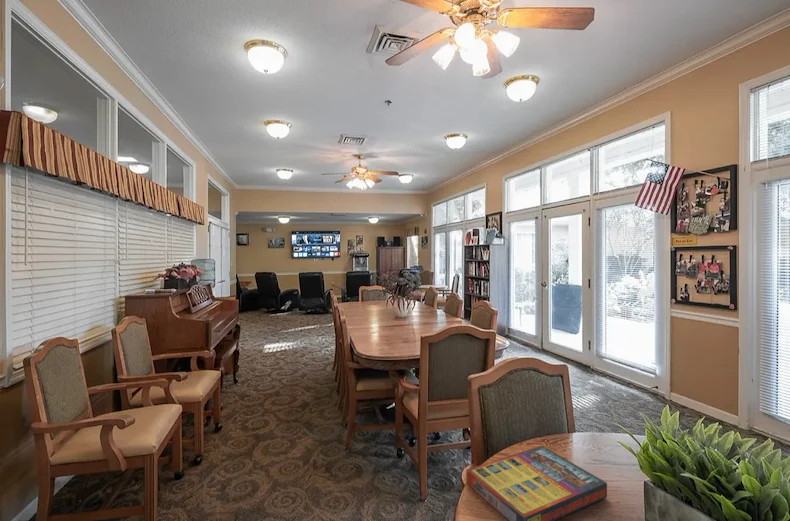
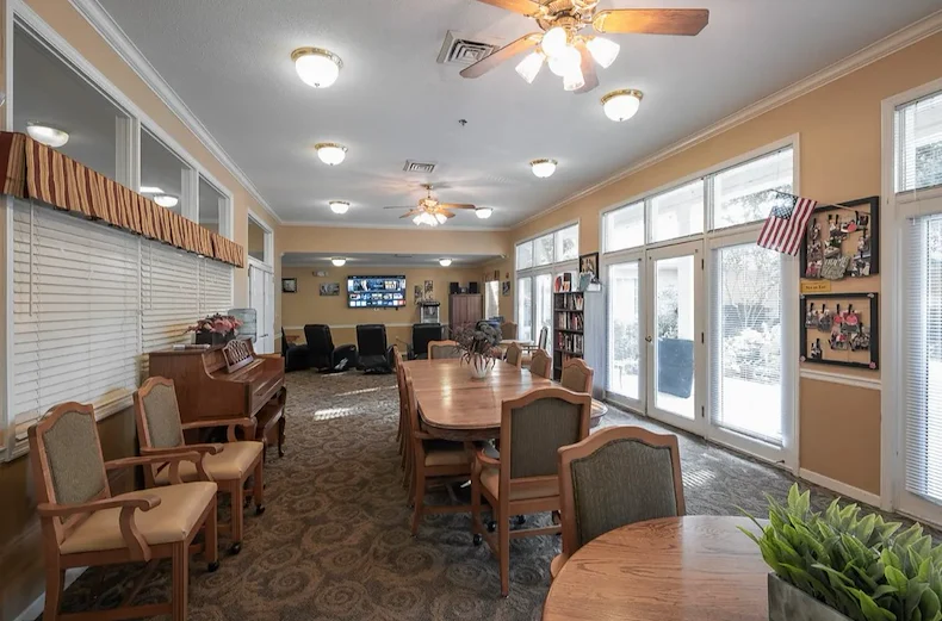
- game compilation box (534, 482)
